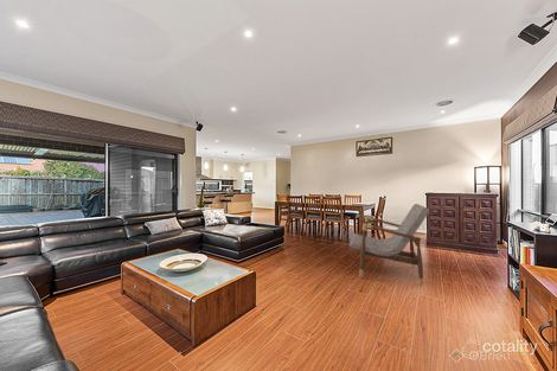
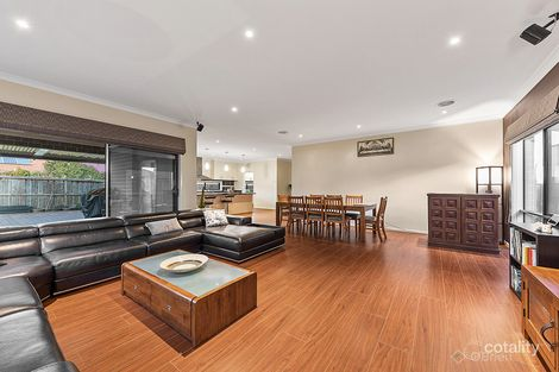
- armchair (385, 239)
